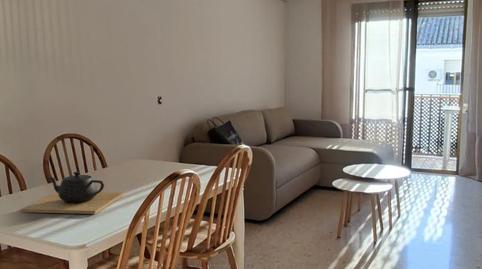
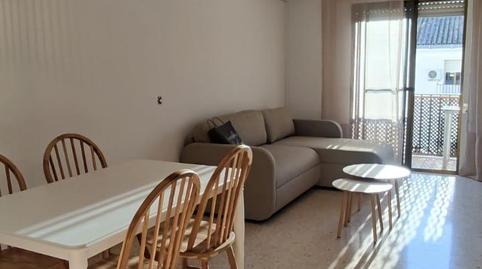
- teapot (74, 187)
